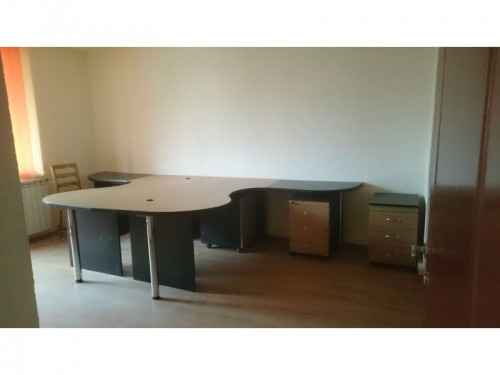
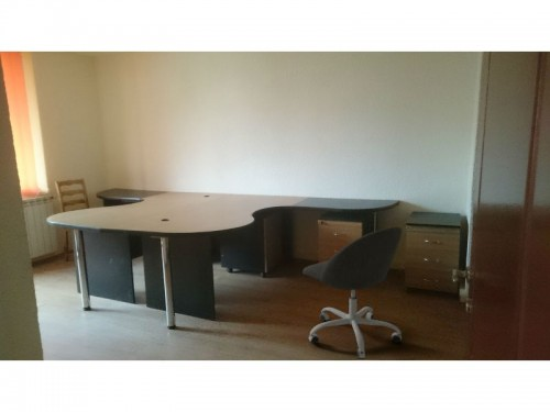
+ office chair (352, 279)
